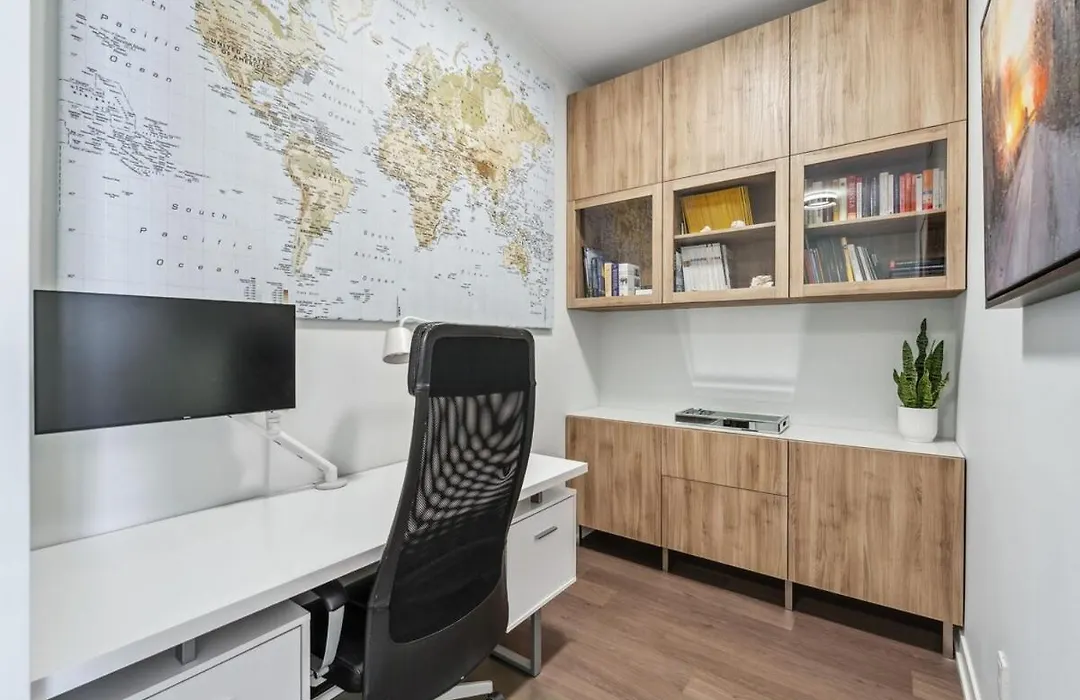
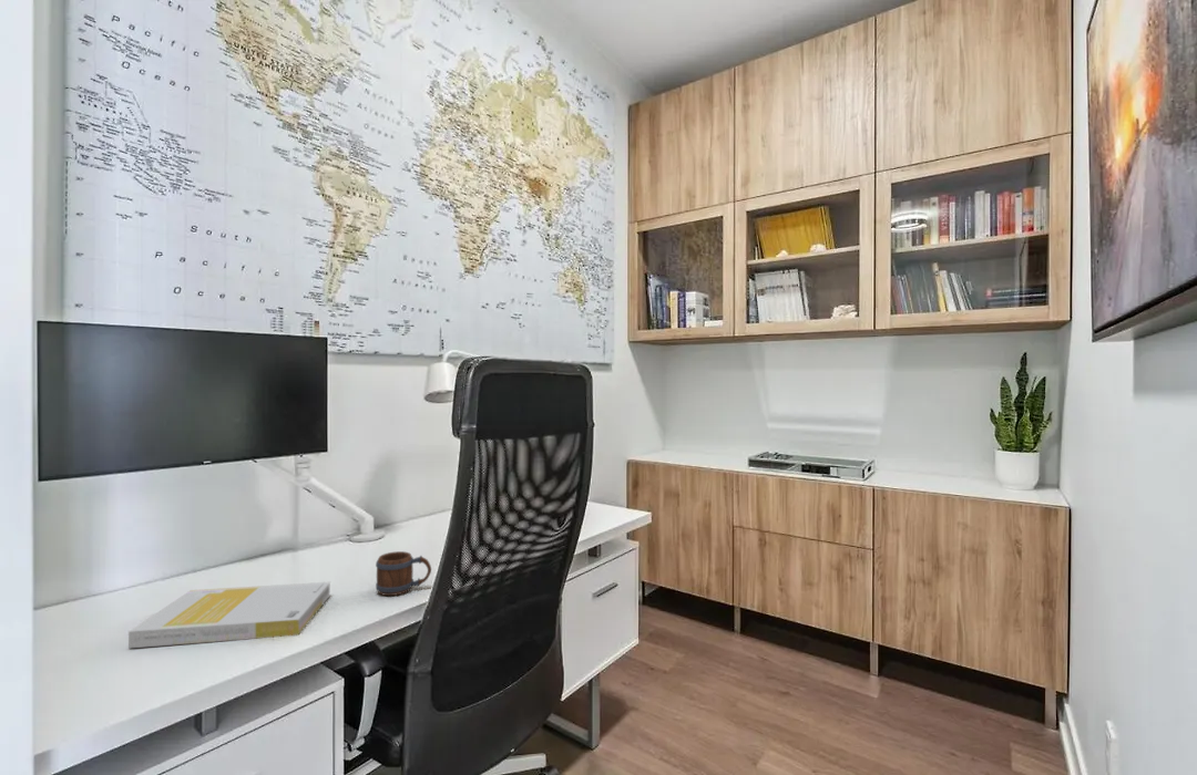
+ book (241, 611)
+ mug (403, 572)
